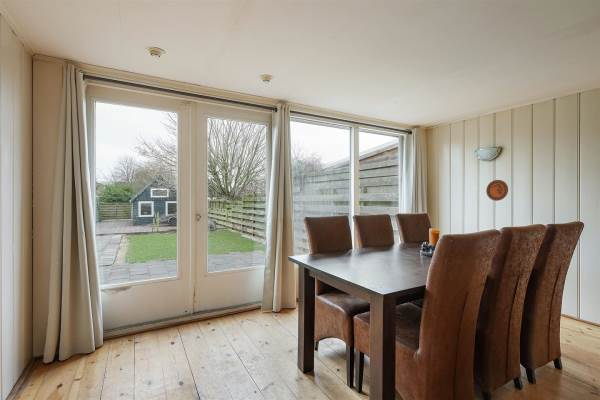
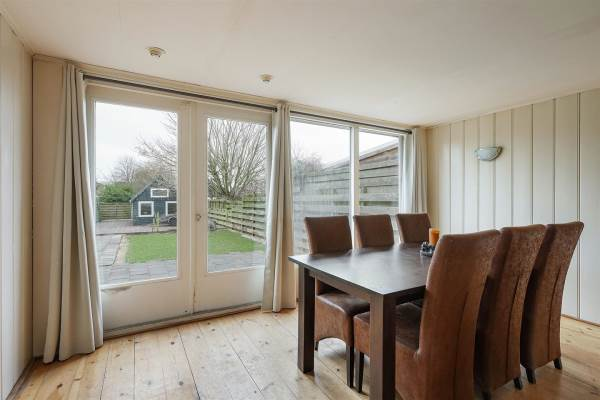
- decorative plate (497, 190)
